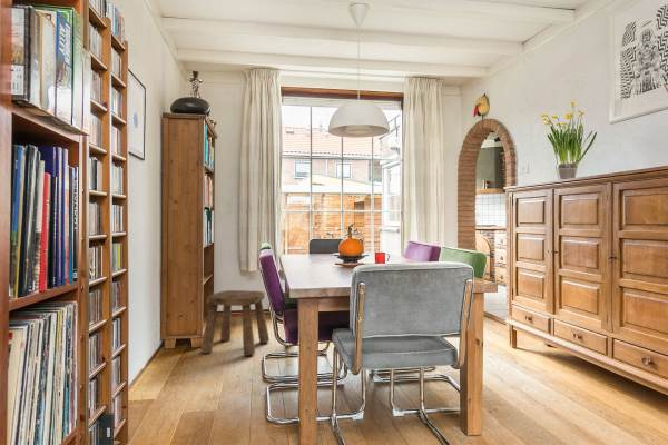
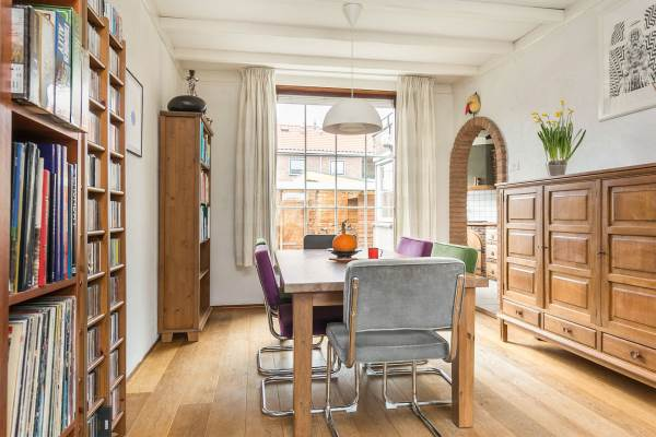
- stool (229, 320)
